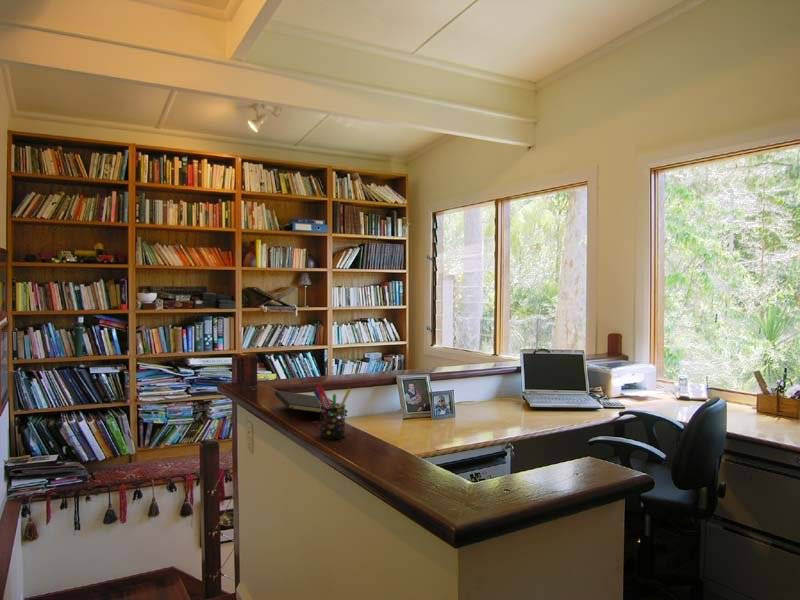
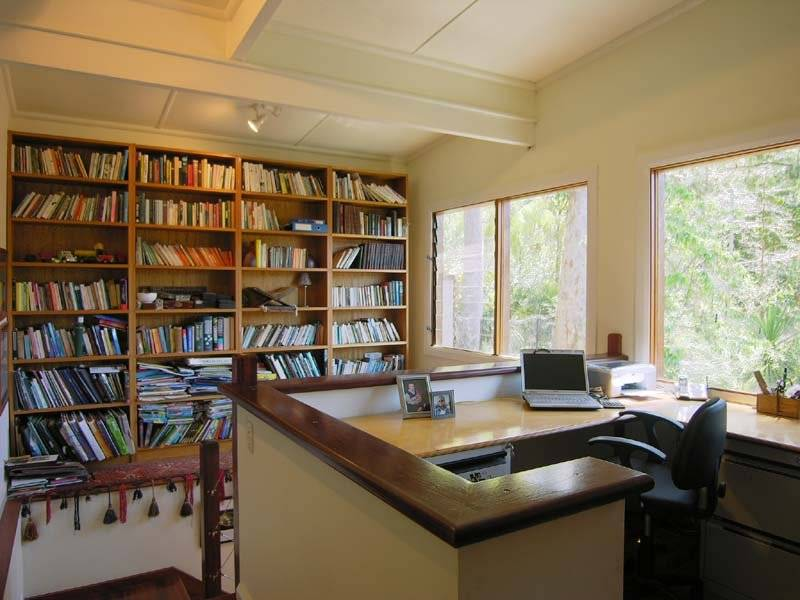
- pen holder (331, 410)
- notepad (309, 402)
